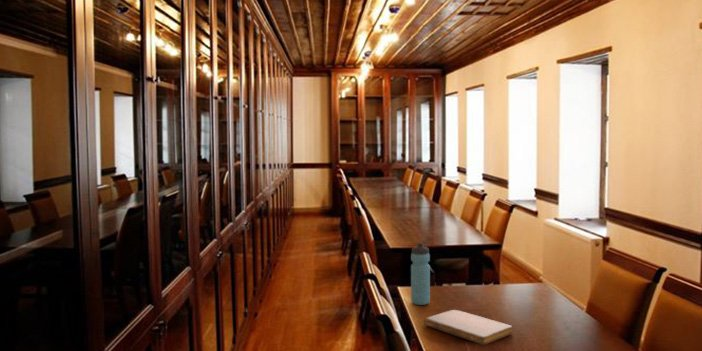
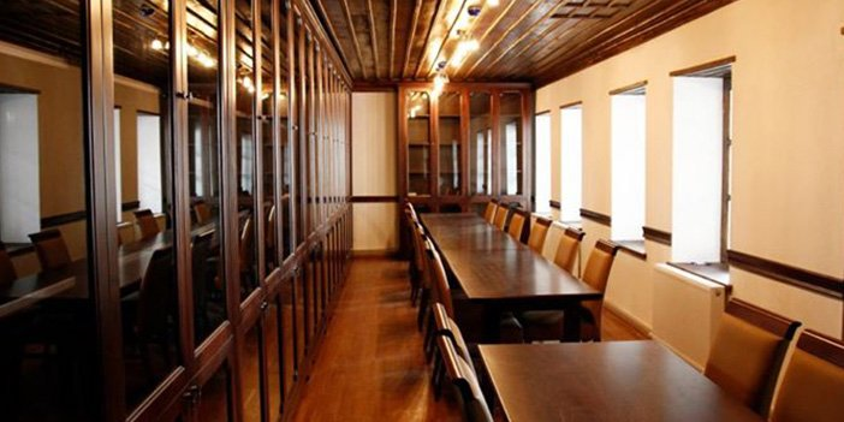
- notebook (467, 325)
- water bottle (420, 272)
